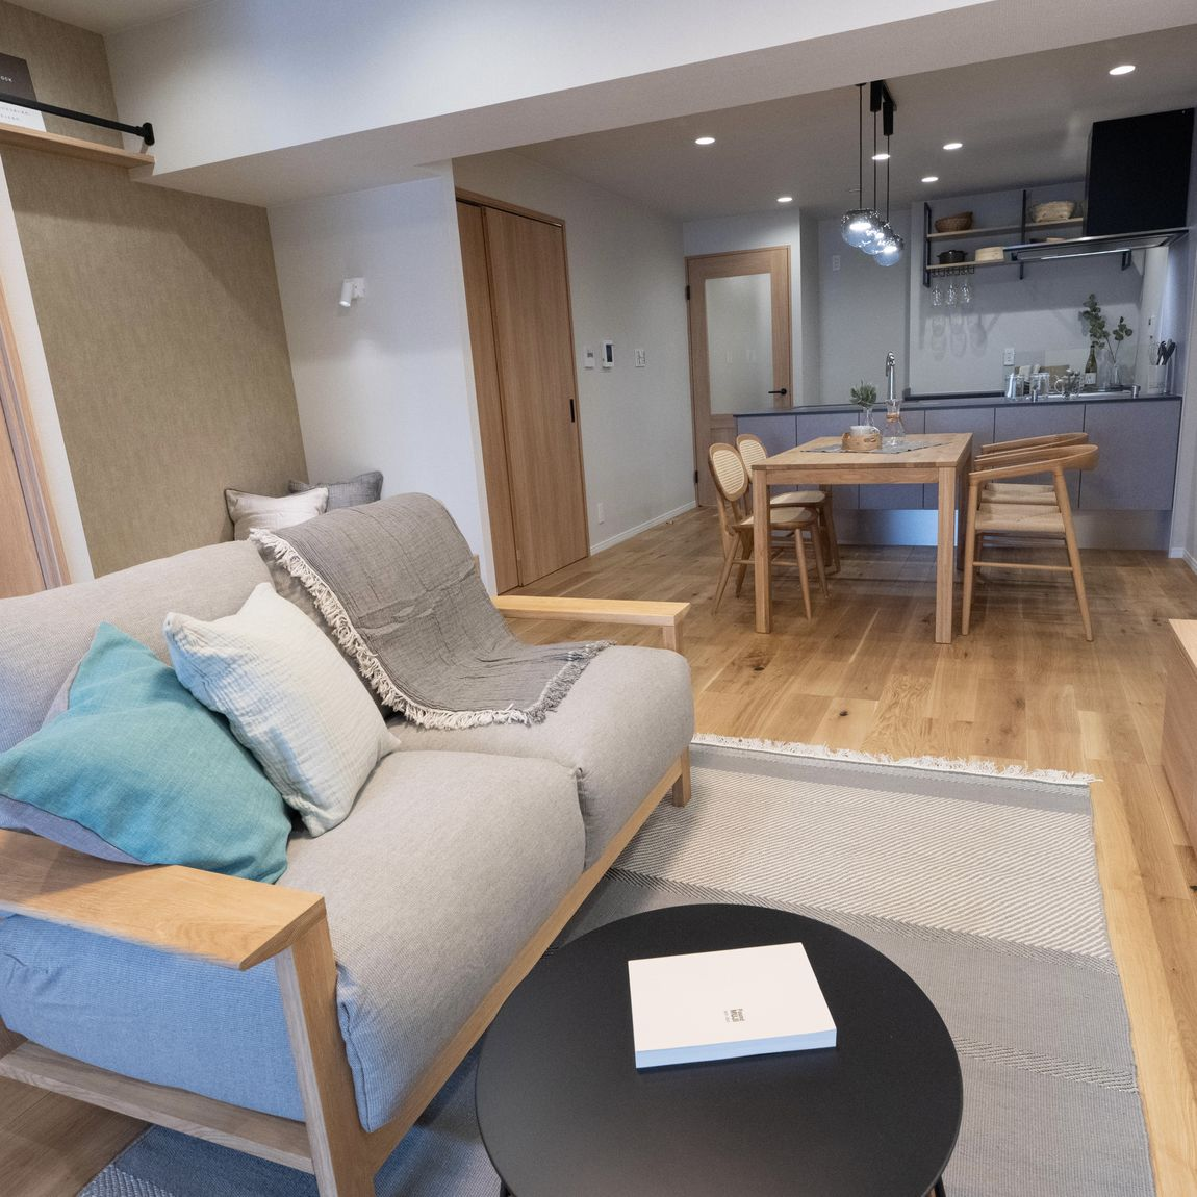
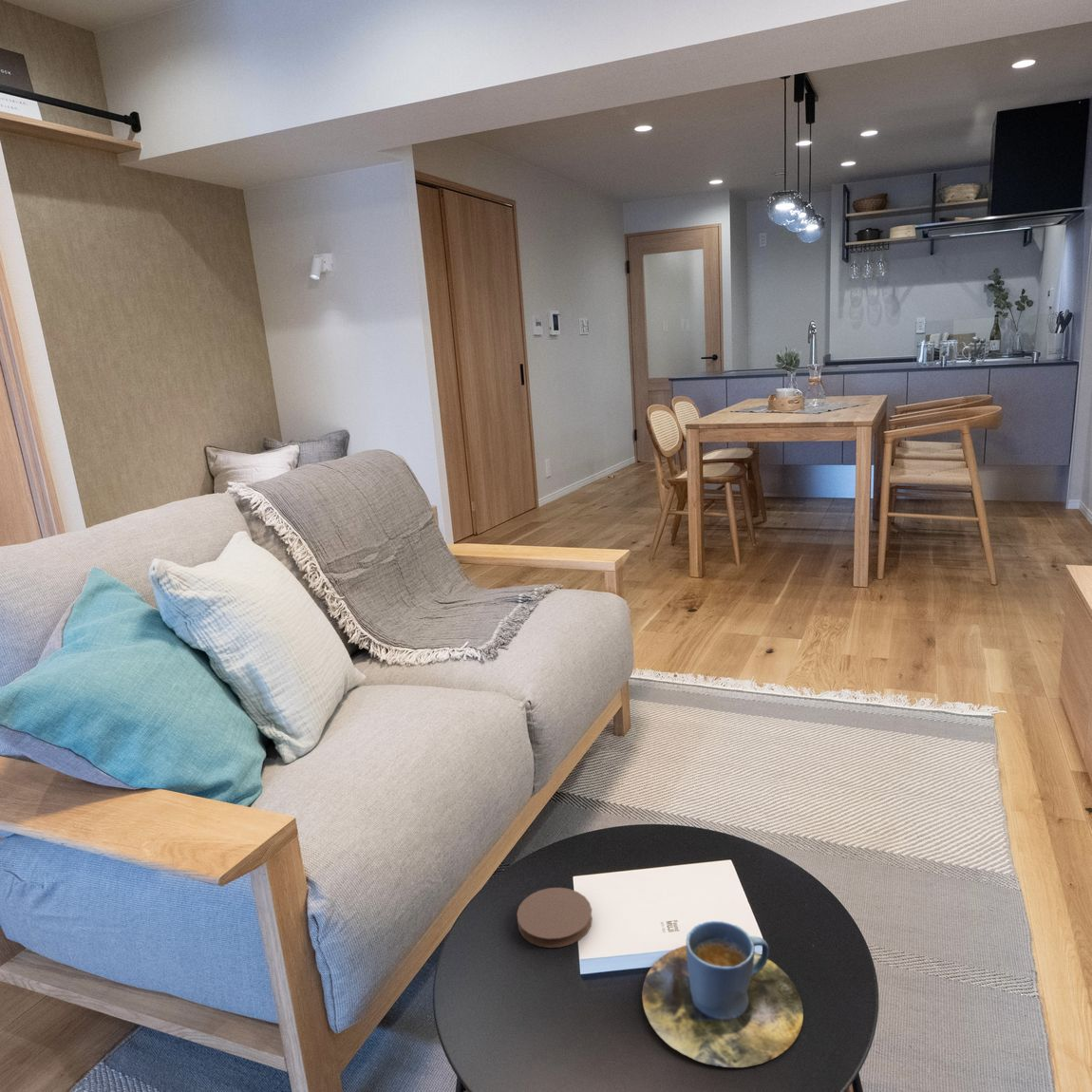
+ cup (720, 972)
+ coaster (555, 916)
